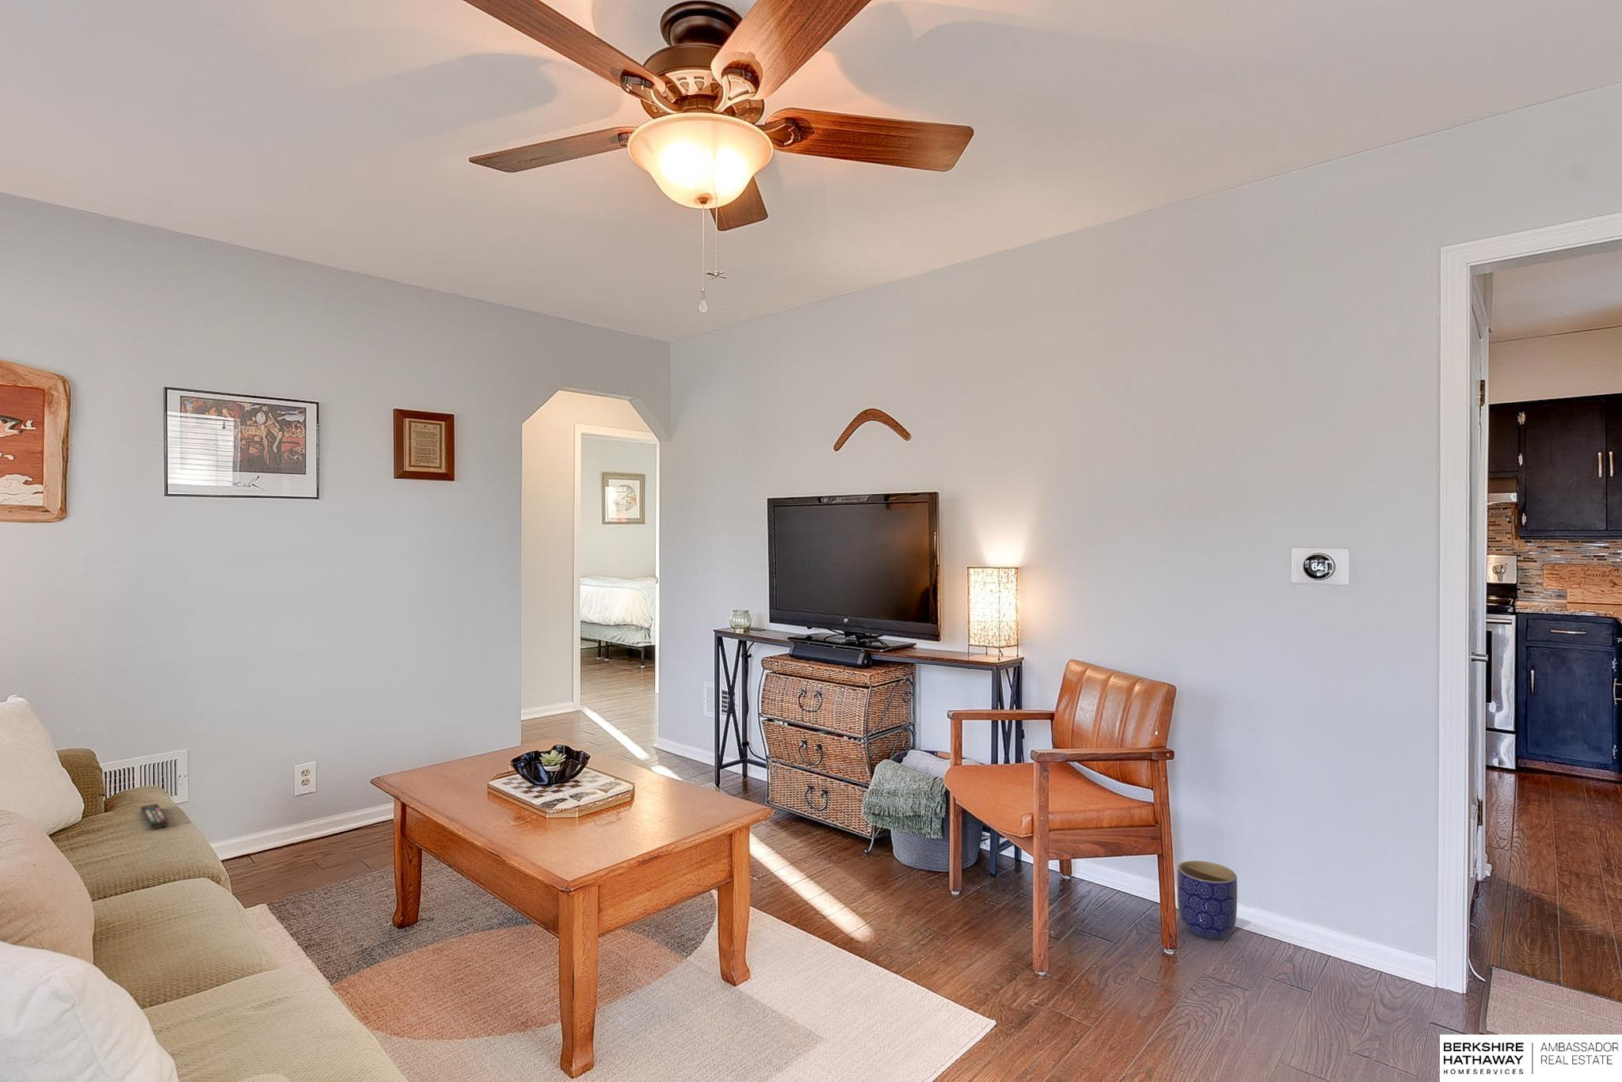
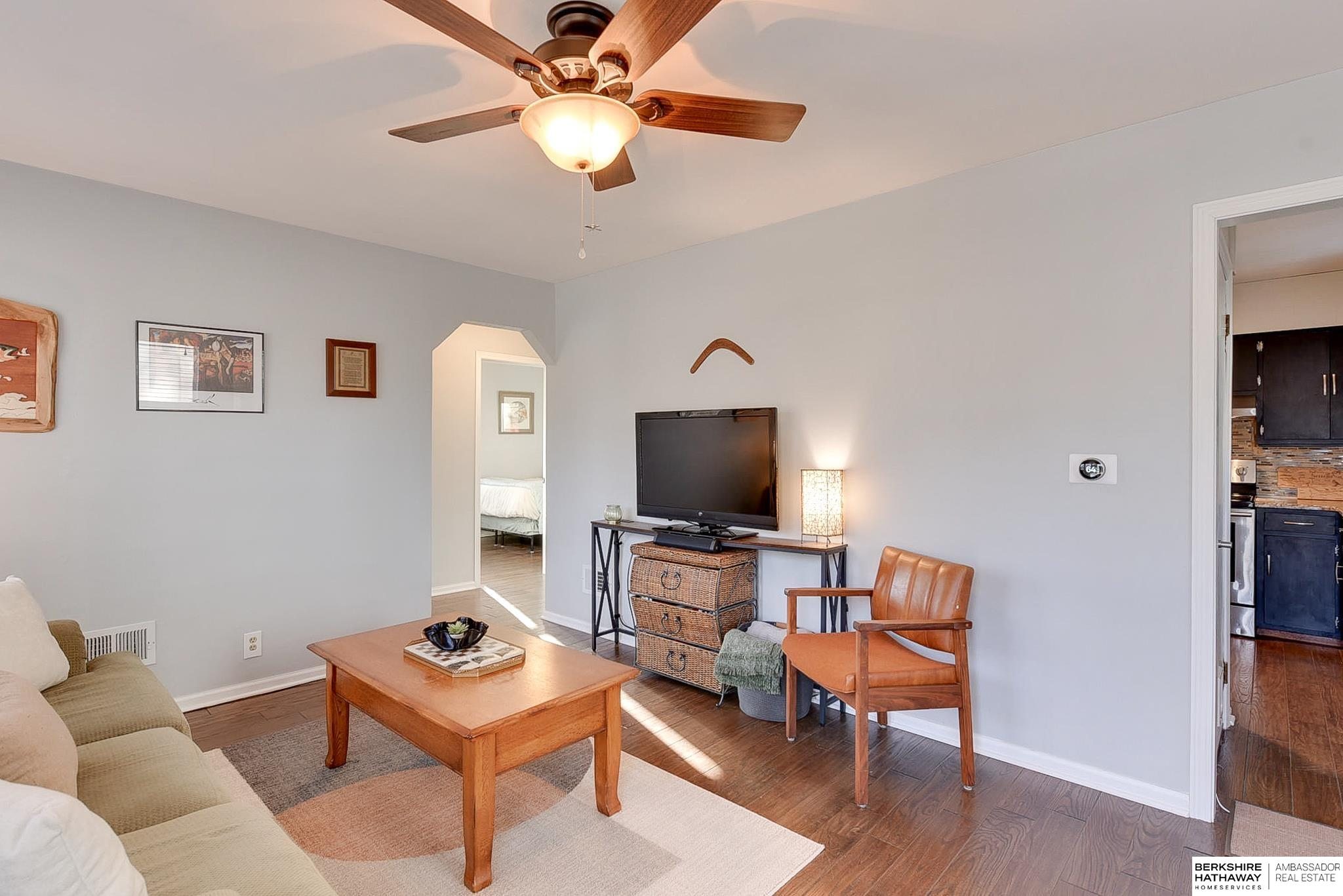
- planter (1207, 901)
- remote control (153, 815)
